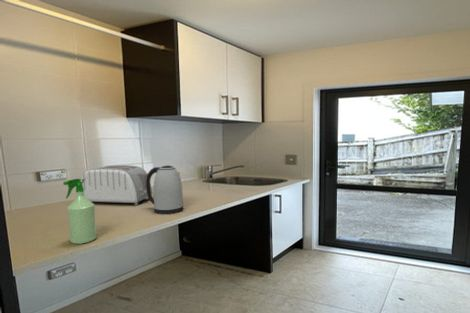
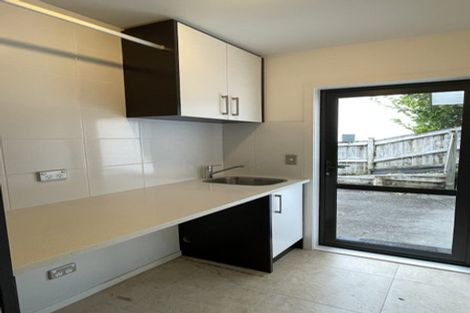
- toaster (117, 184)
- kettle (163, 187)
- spray bottle (81, 209)
